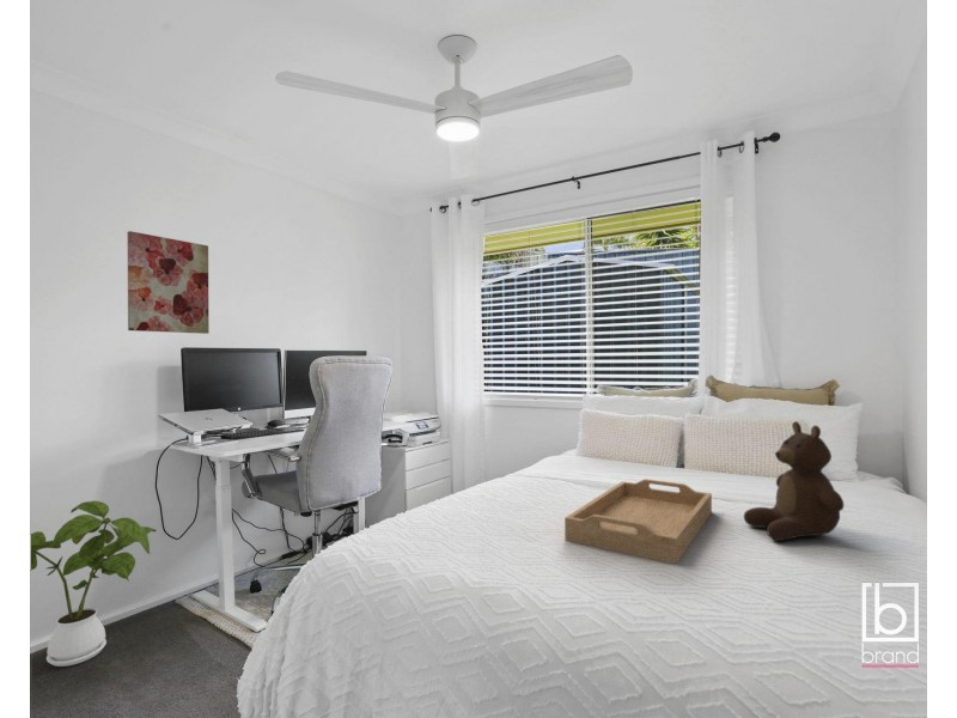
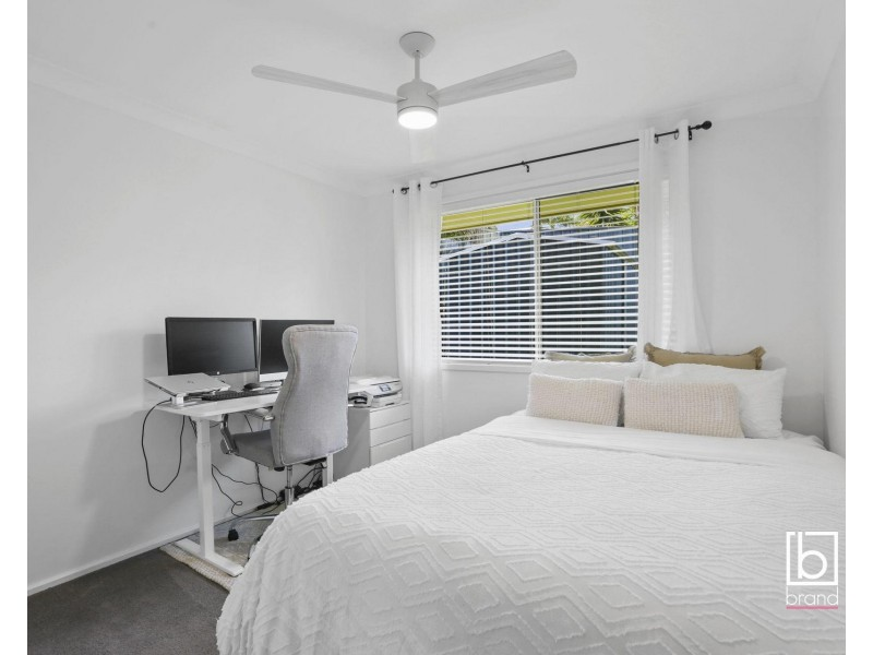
- serving tray (644, 511)
- wall art (170, 285)
- house plant (95, 577)
- teddy bear (791, 477)
